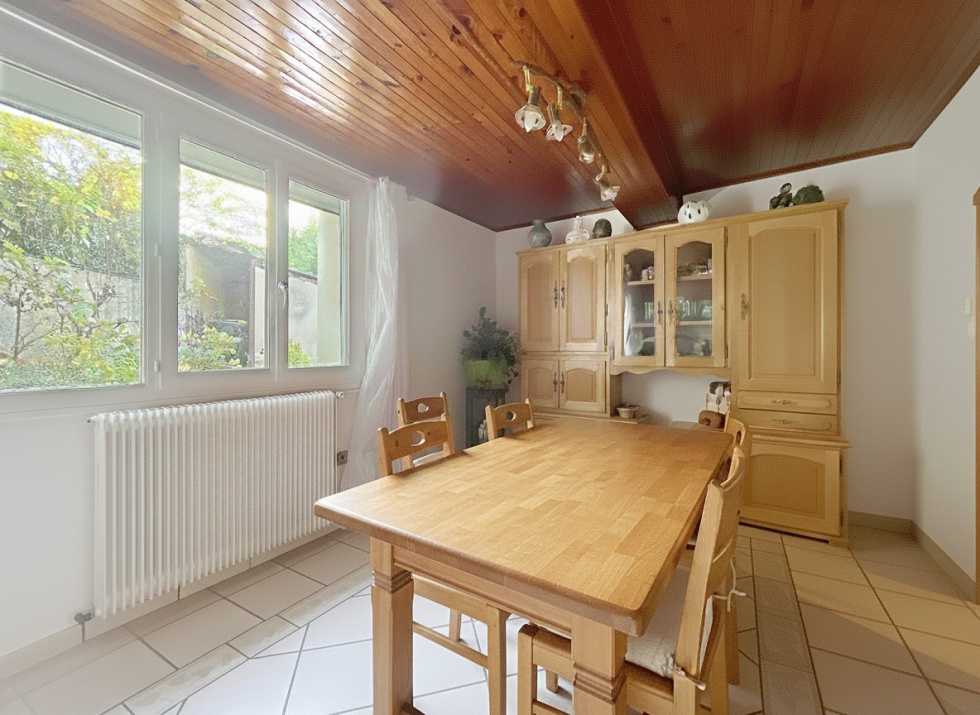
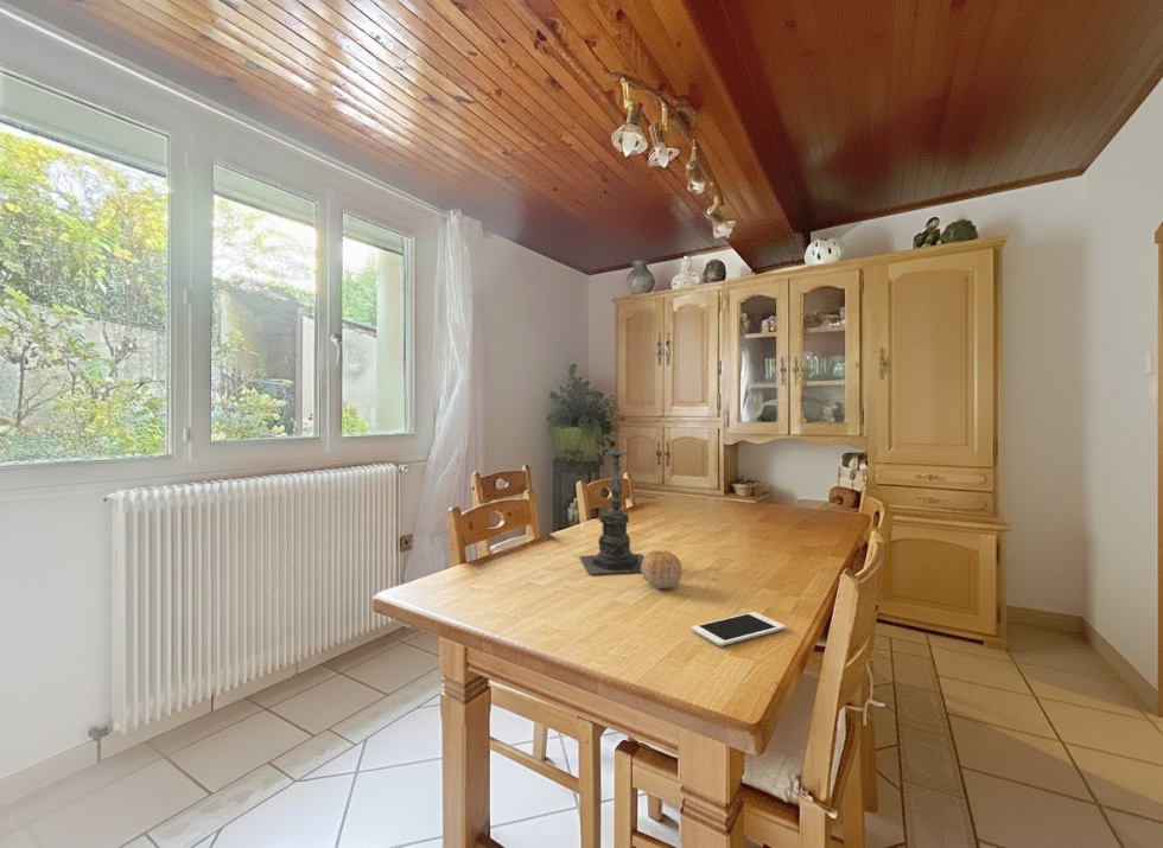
+ cell phone (738, 627)
+ fruit (661, 569)
+ candle holder (616, 498)
